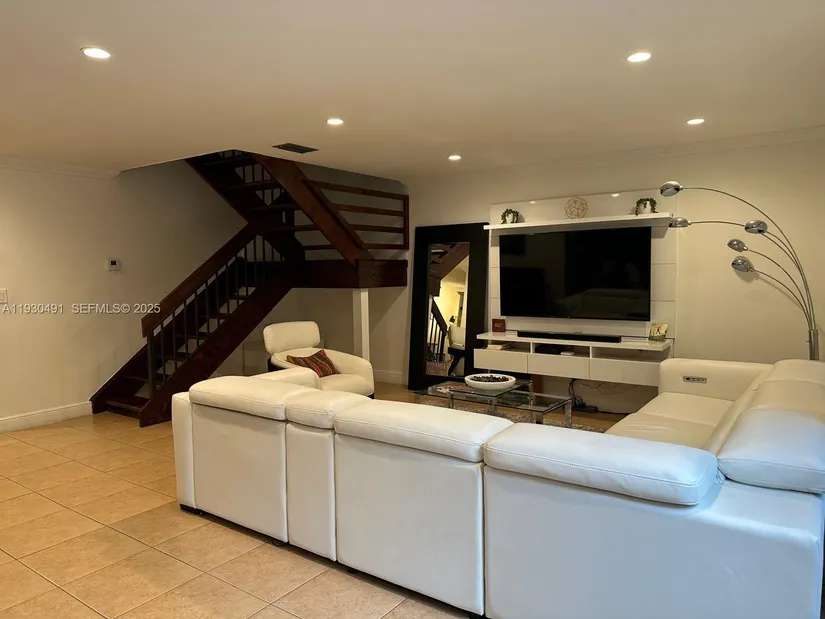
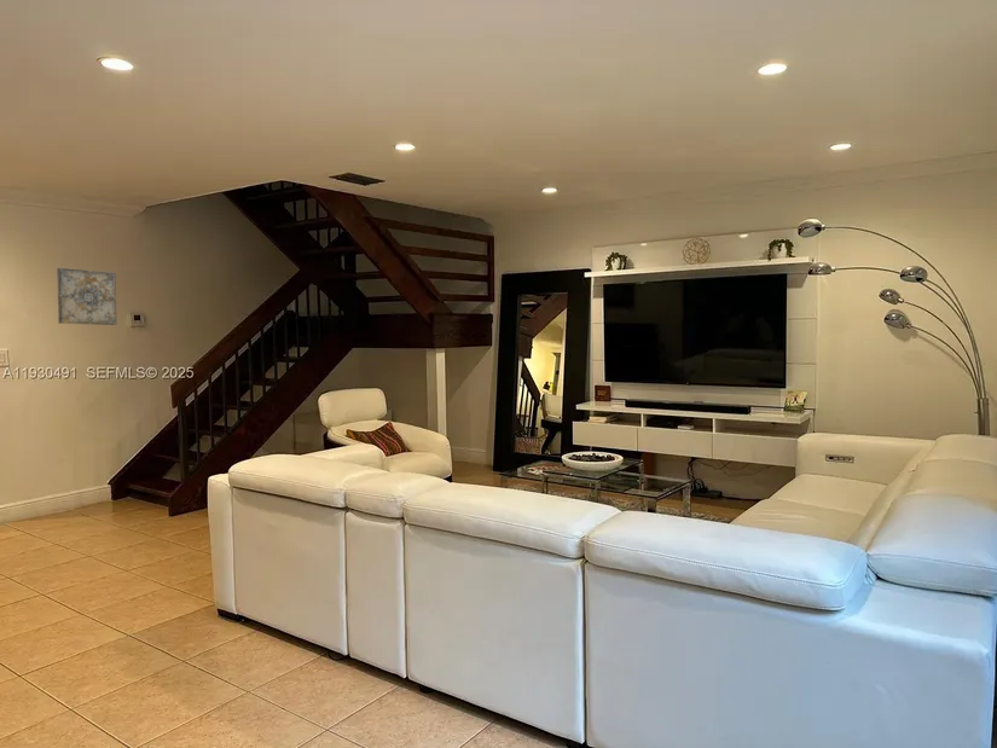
+ wall art (87, 297)
